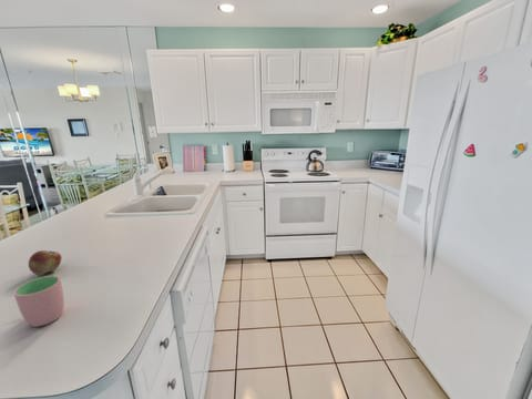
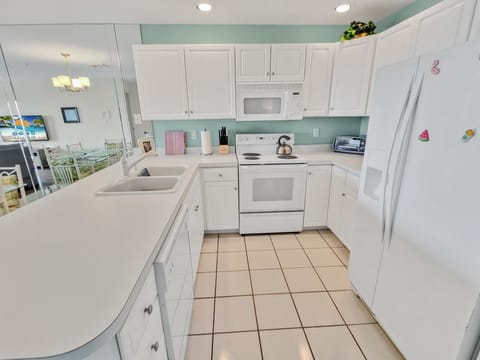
- fruit (45, 260)
- cup (42, 298)
